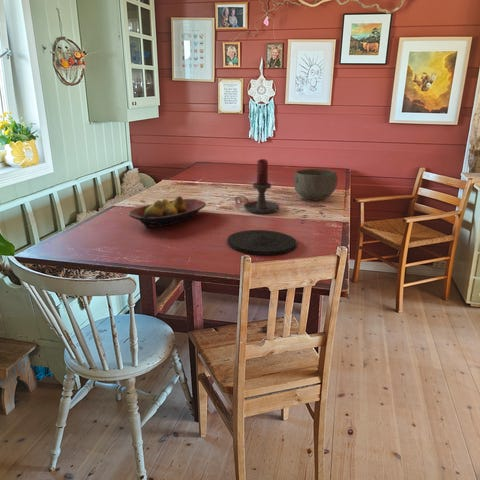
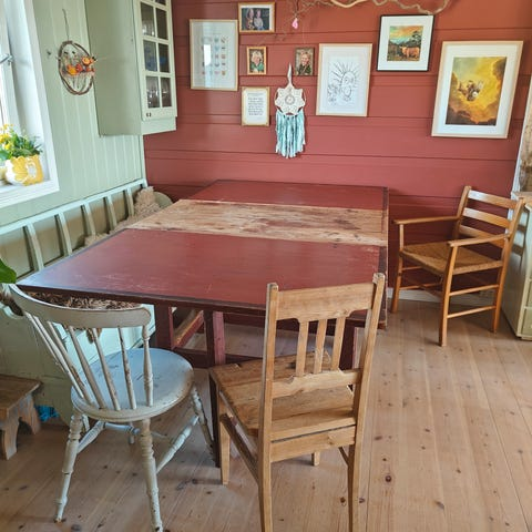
- candle holder (256, 184)
- bowl (314, 185)
- plate (261, 239)
- fruit bowl (168, 209)
